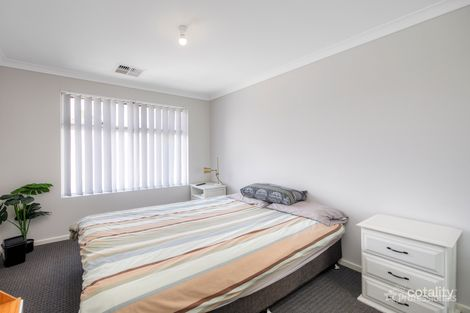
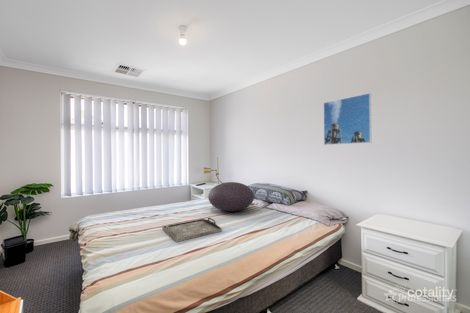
+ serving tray (191, 226)
+ cushion (231, 196)
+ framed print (345, 121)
